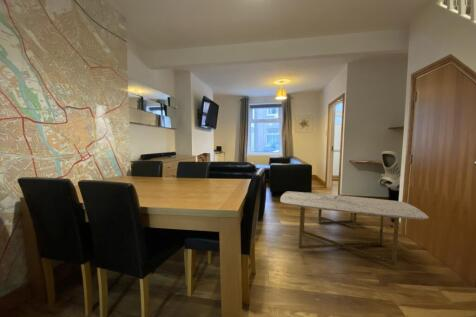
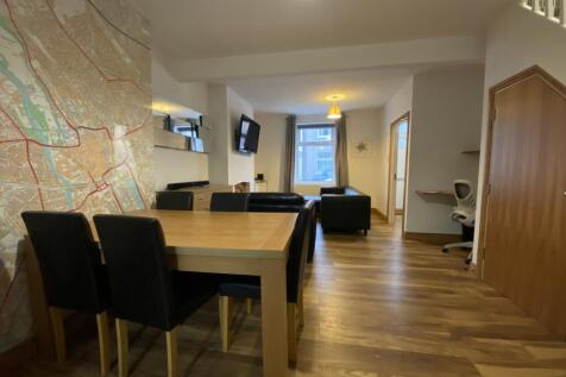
- coffee table (340, 211)
